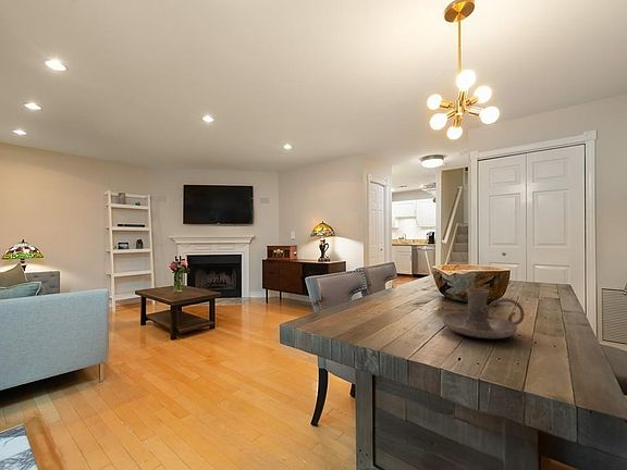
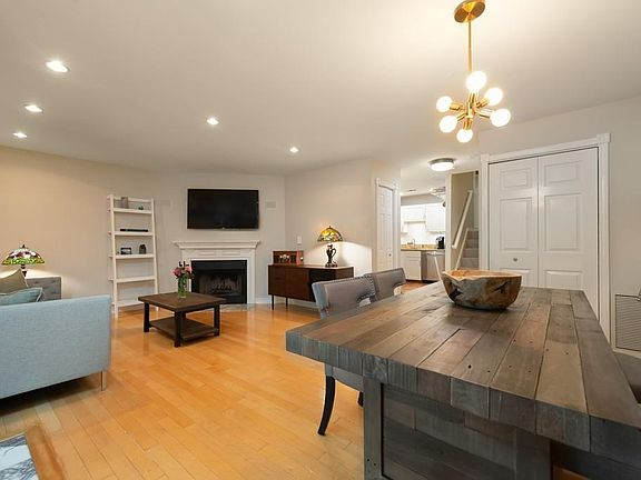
- candle holder (484, 310)
